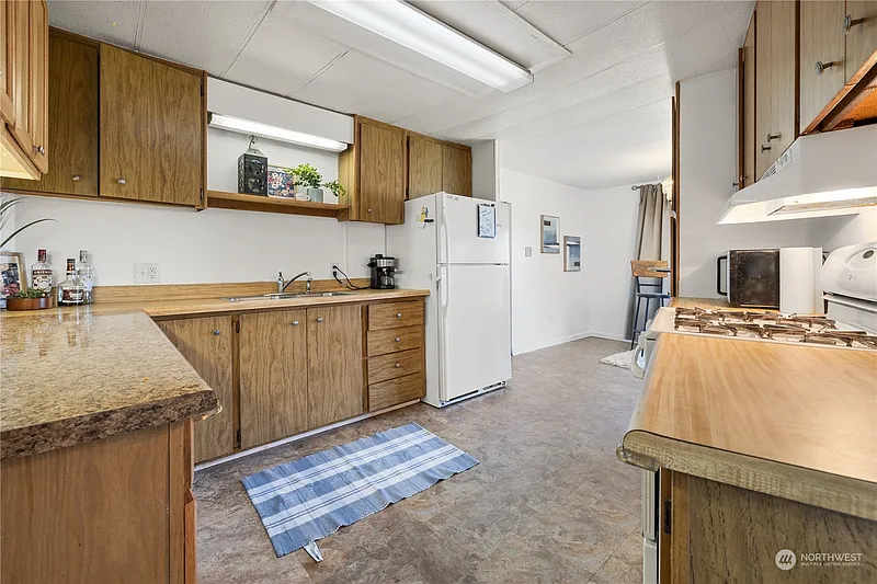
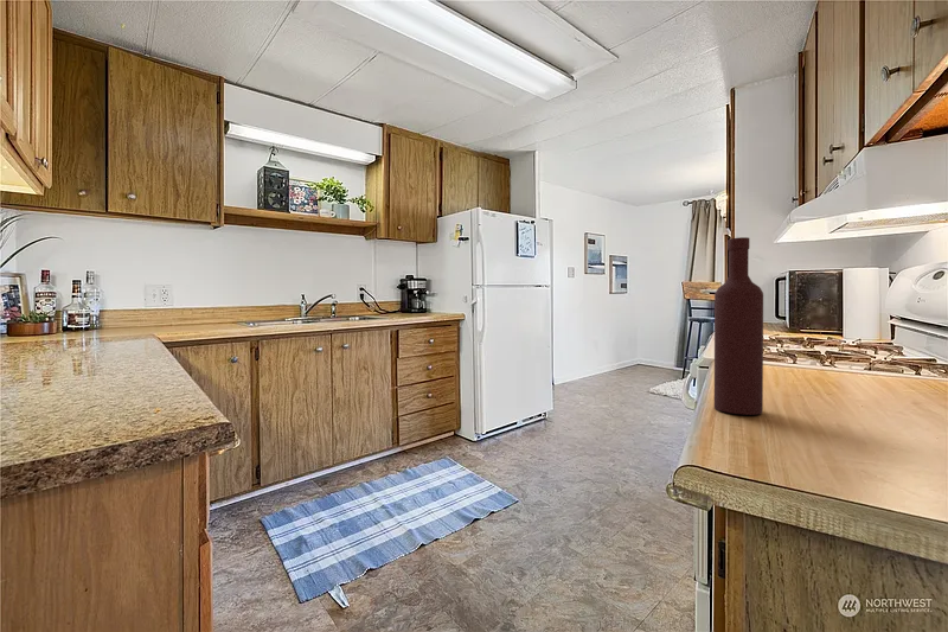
+ wine bottle (737, 324)
